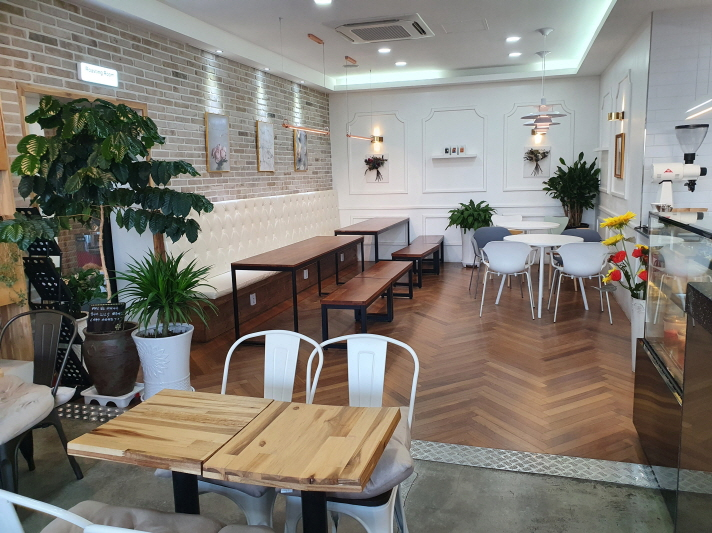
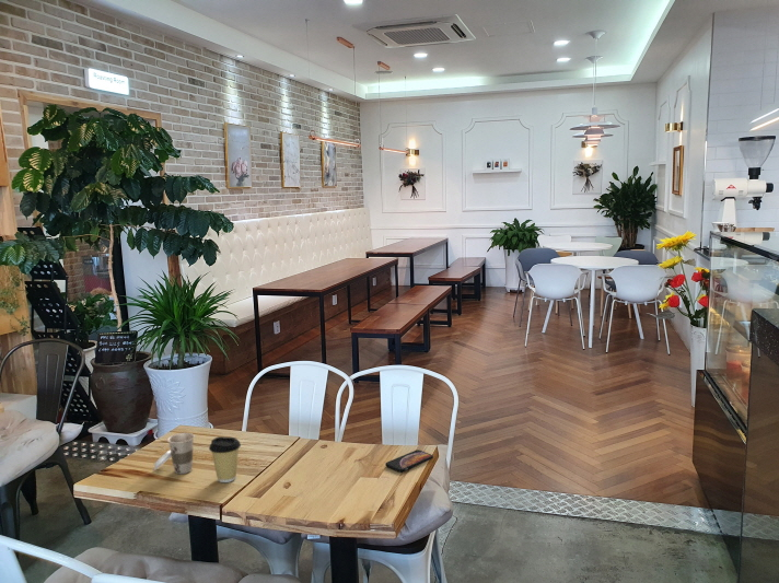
+ coffee cup (225, 459)
+ smartphone (409, 460)
+ cup (174, 453)
